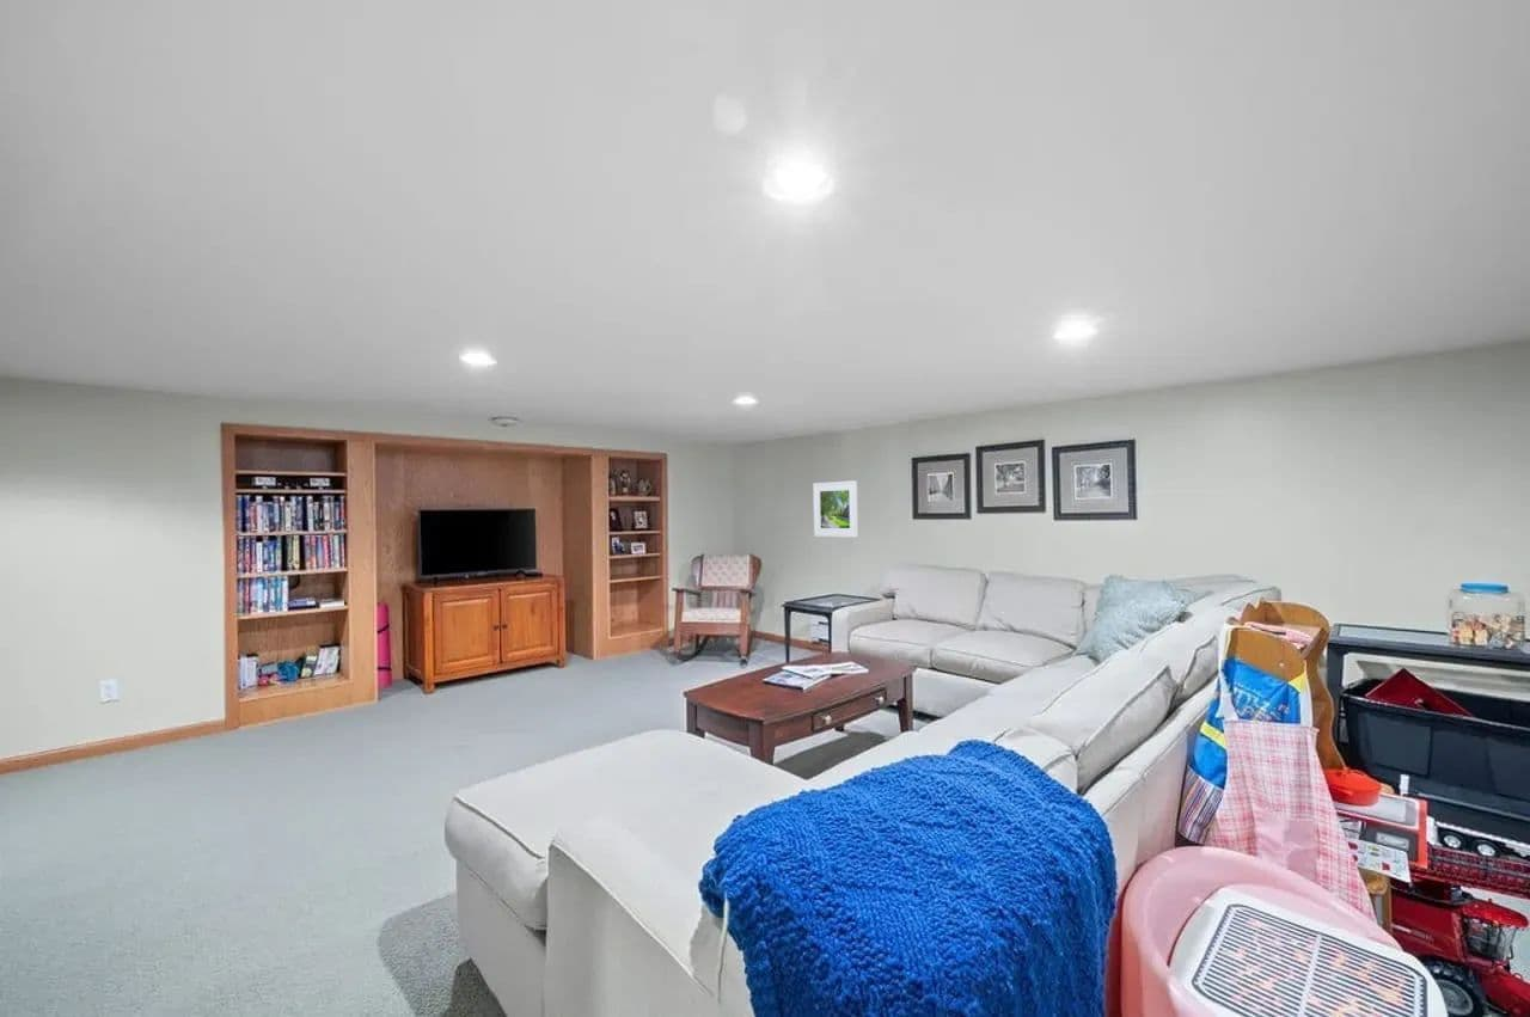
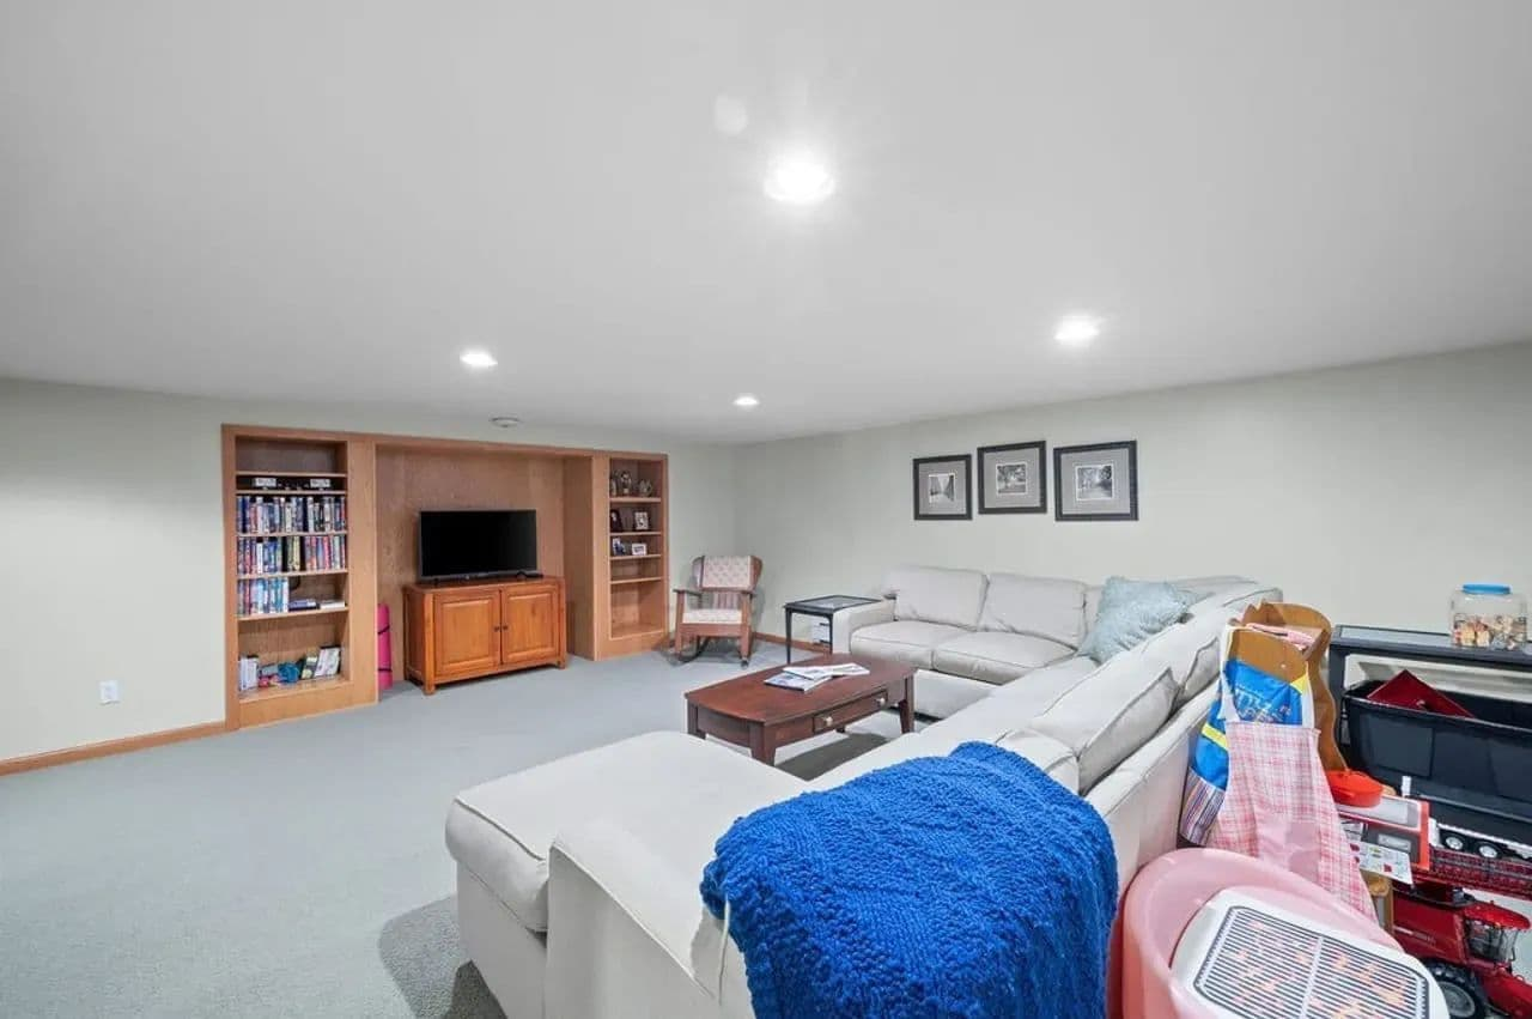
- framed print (834, 509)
